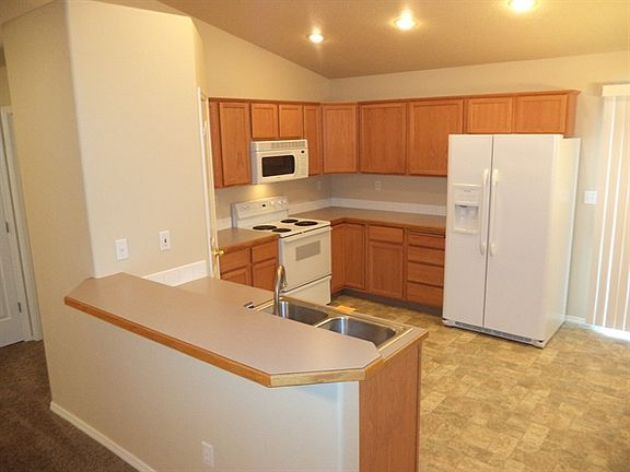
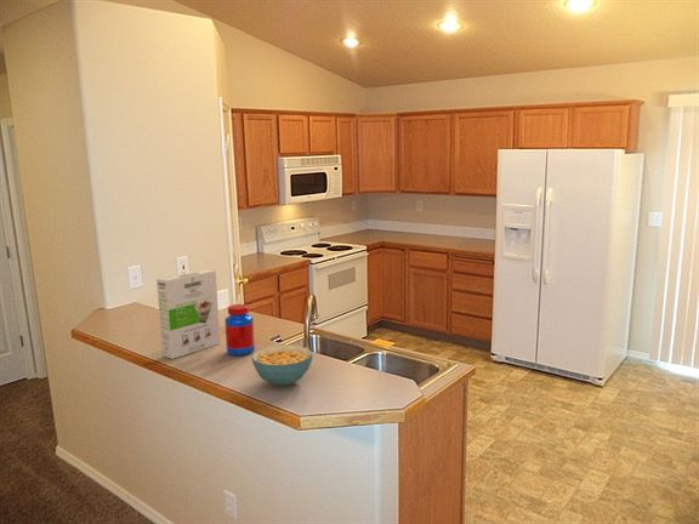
+ cereal box (189, 312)
+ cereal bowl (283, 368)
+ jar (239, 329)
